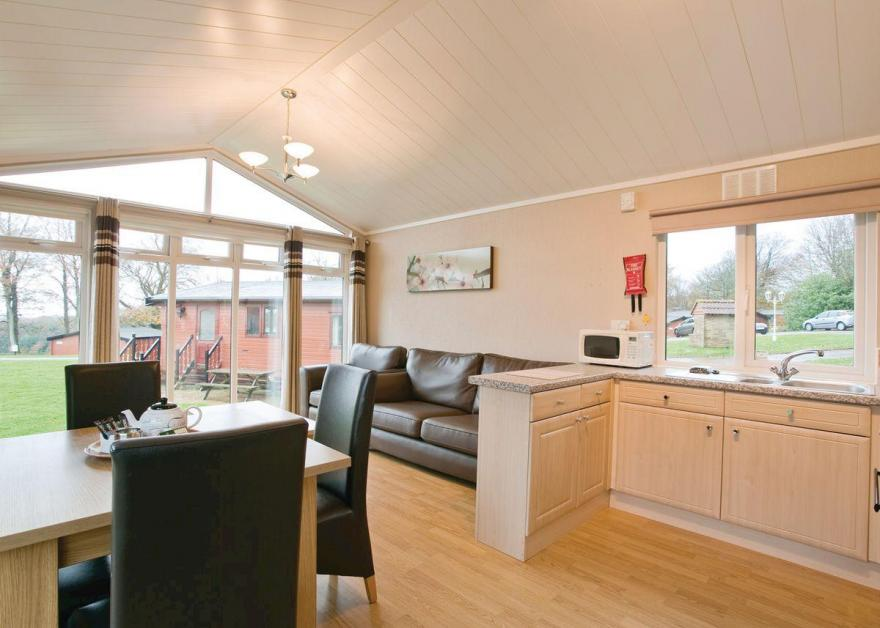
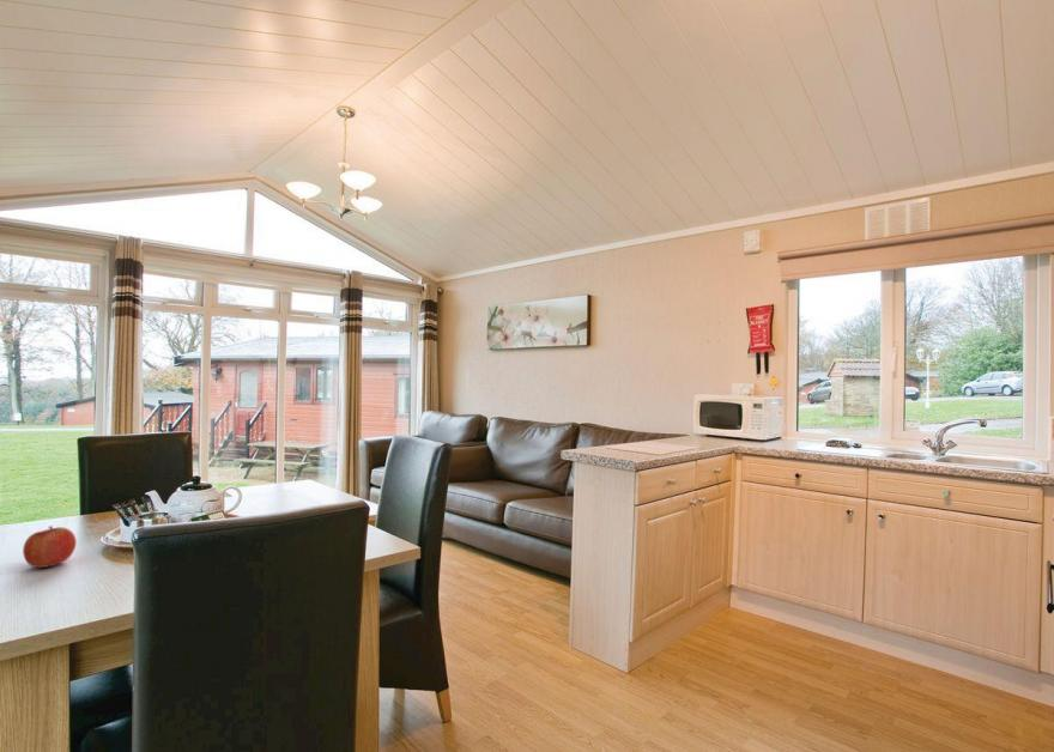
+ fruit (49, 544)
